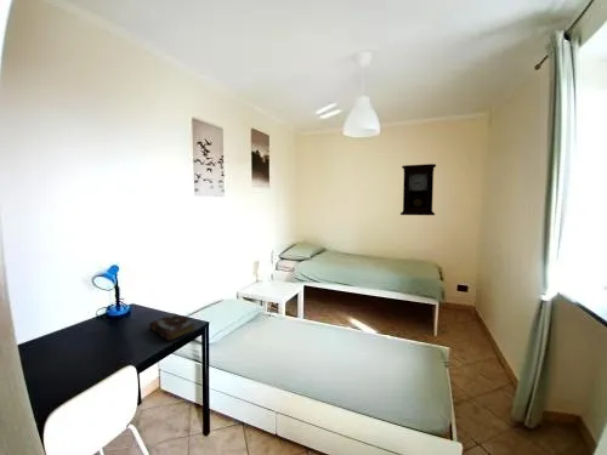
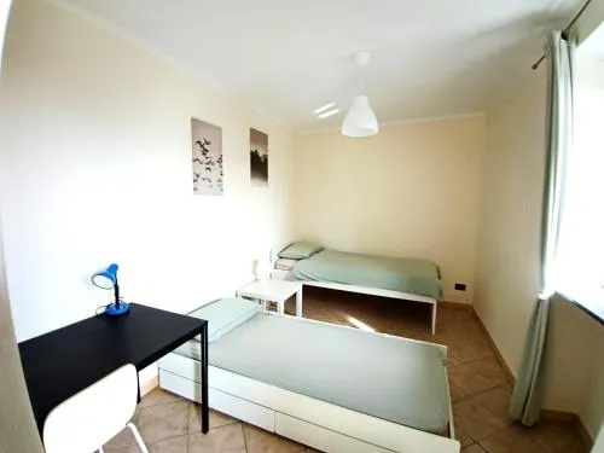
- pendulum clock (418, 189)
- book (172, 325)
